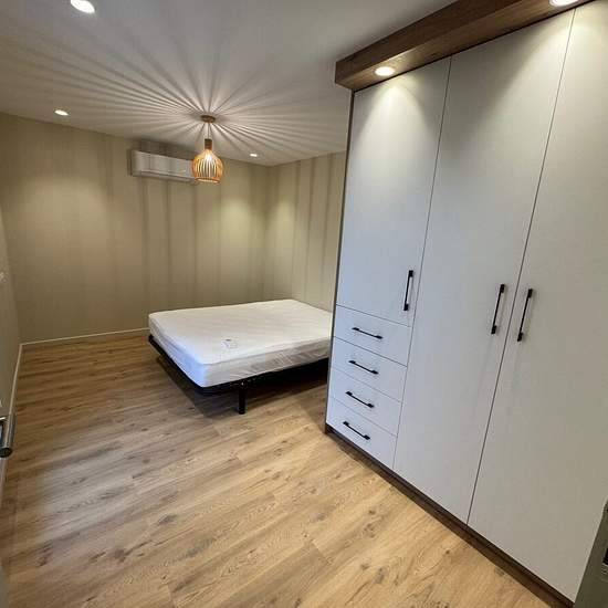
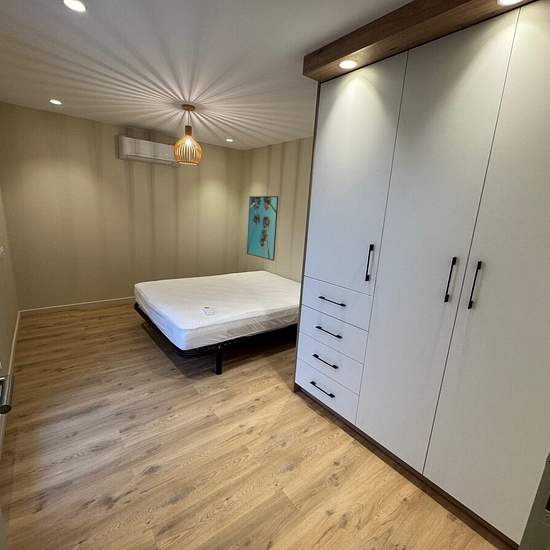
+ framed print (261, 227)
